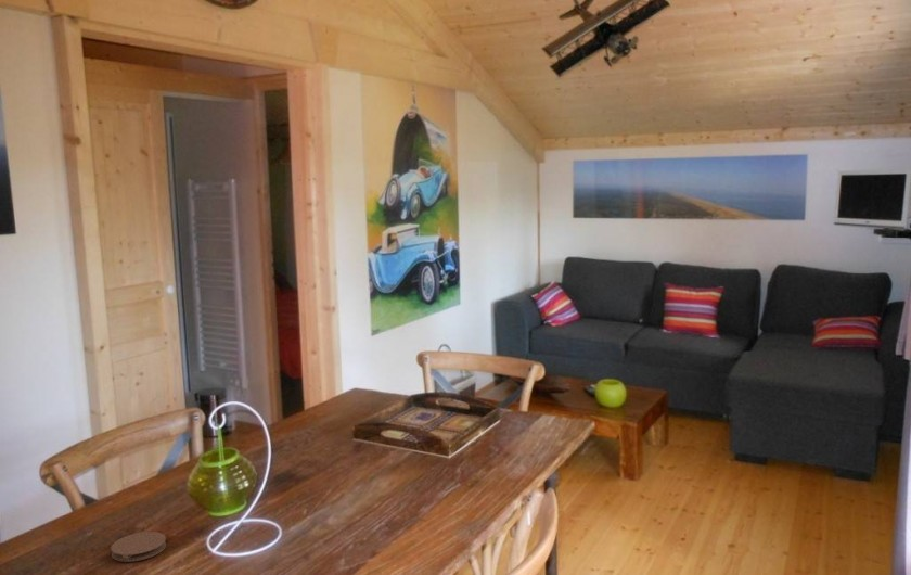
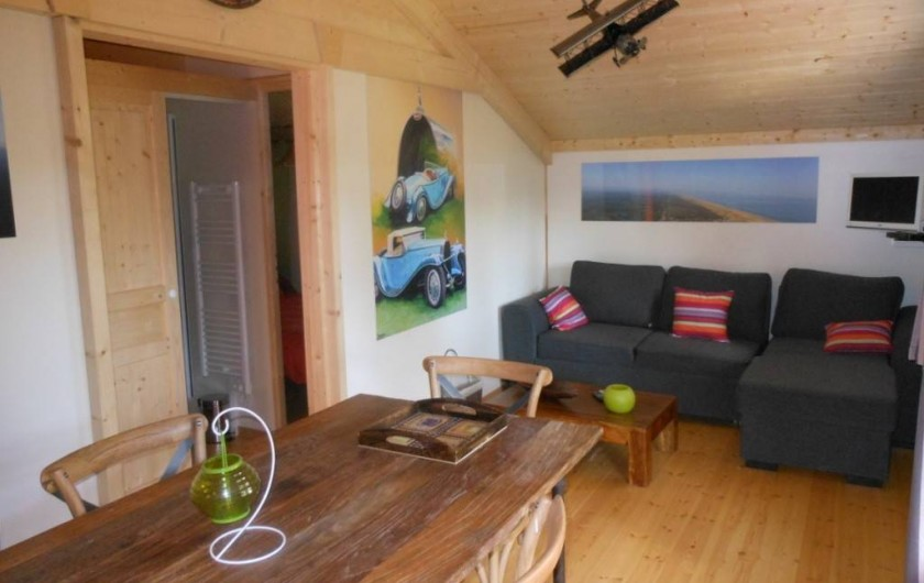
- coaster (139, 546)
